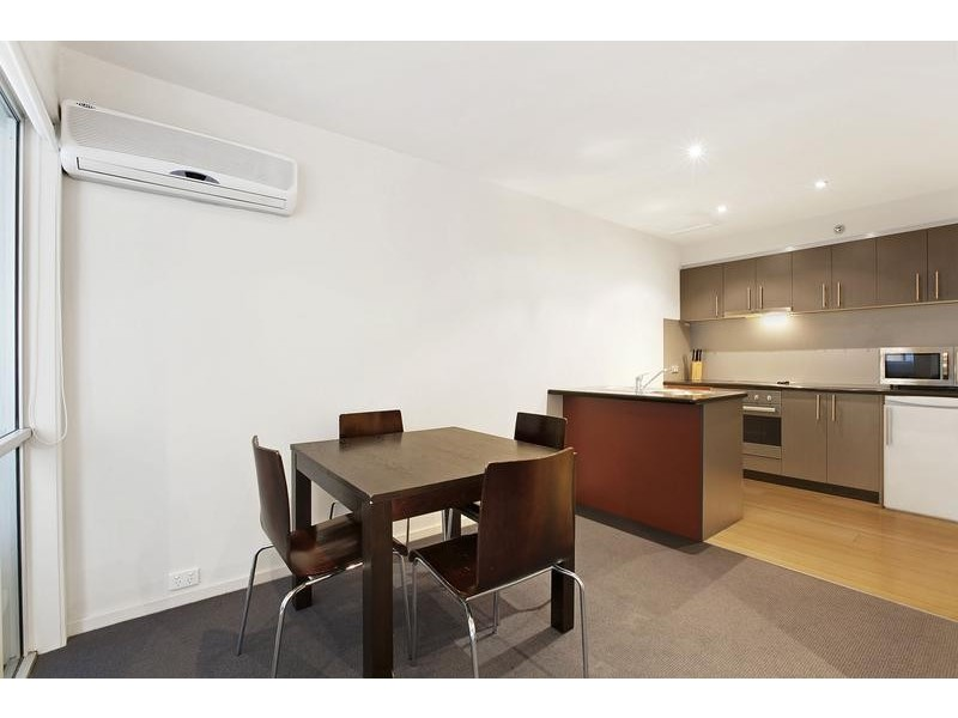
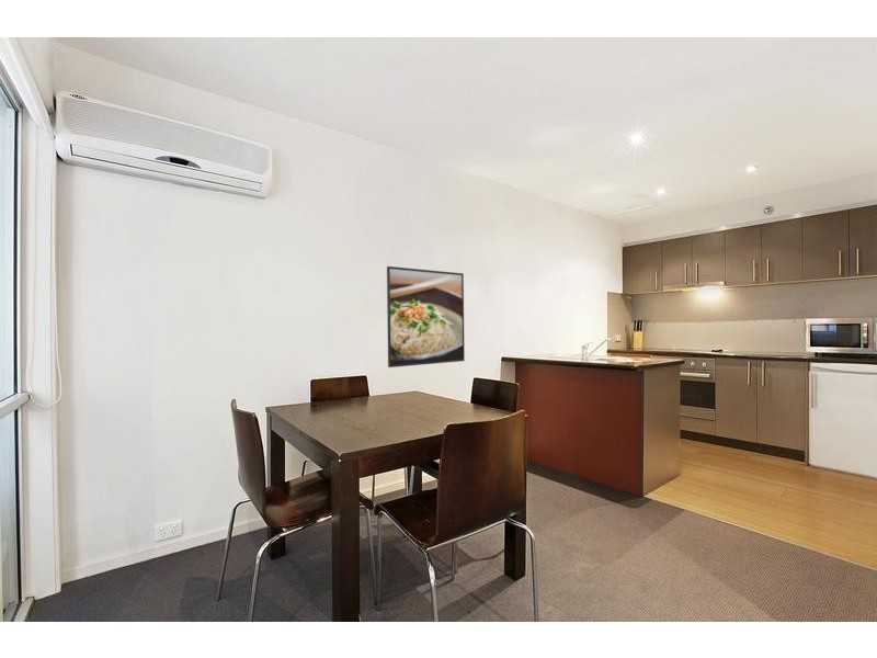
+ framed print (428, 317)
